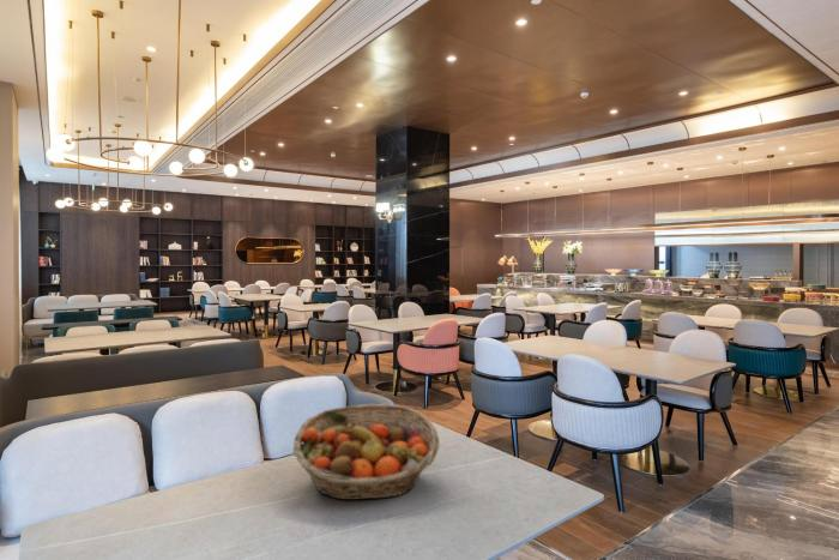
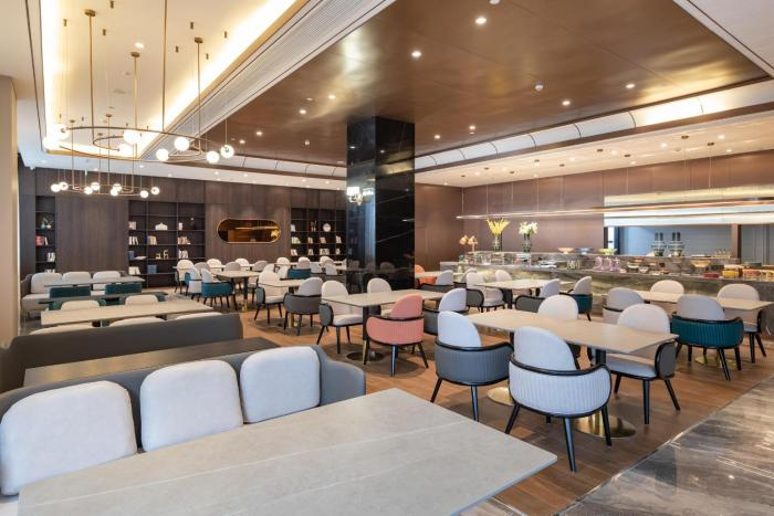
- fruit basket (367, 448)
